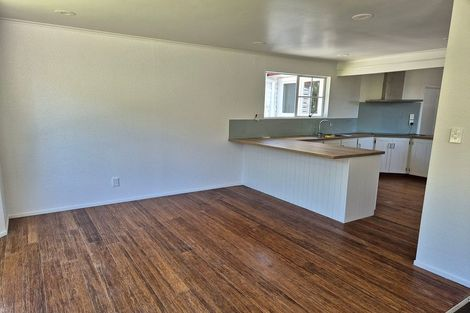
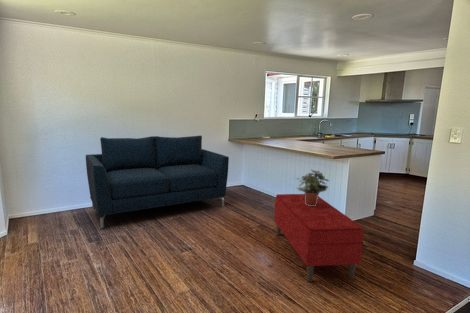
+ bench (311, 231)
+ potted plant (311, 187)
+ sofa (159, 173)
